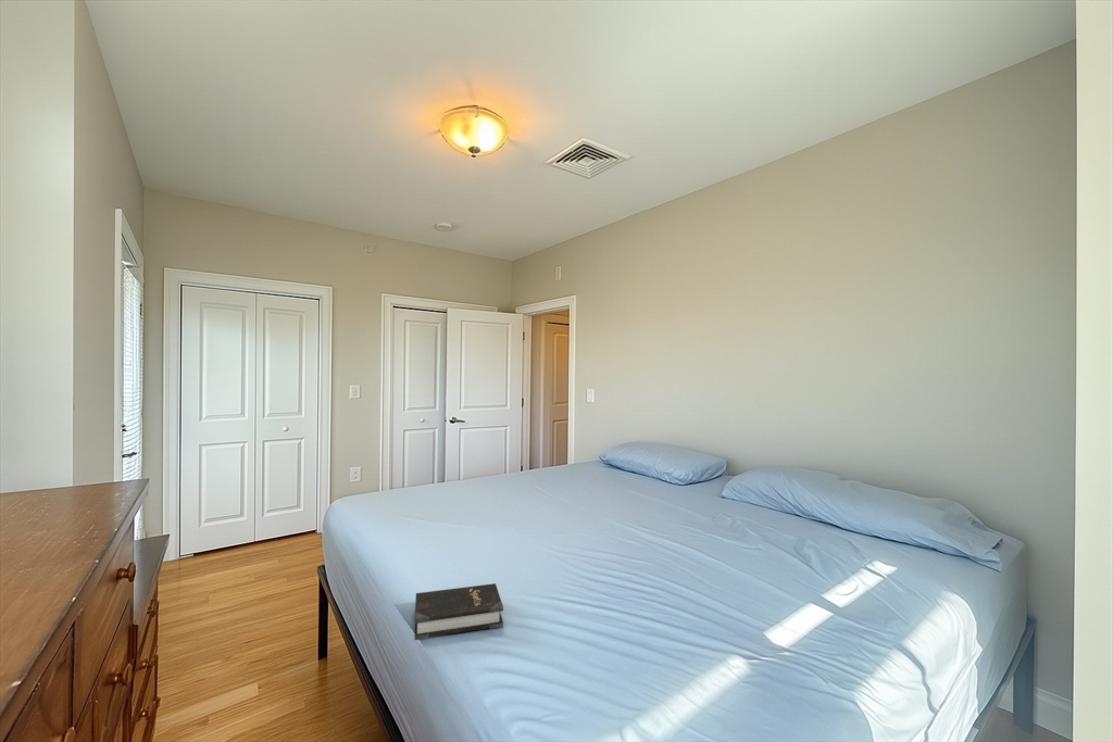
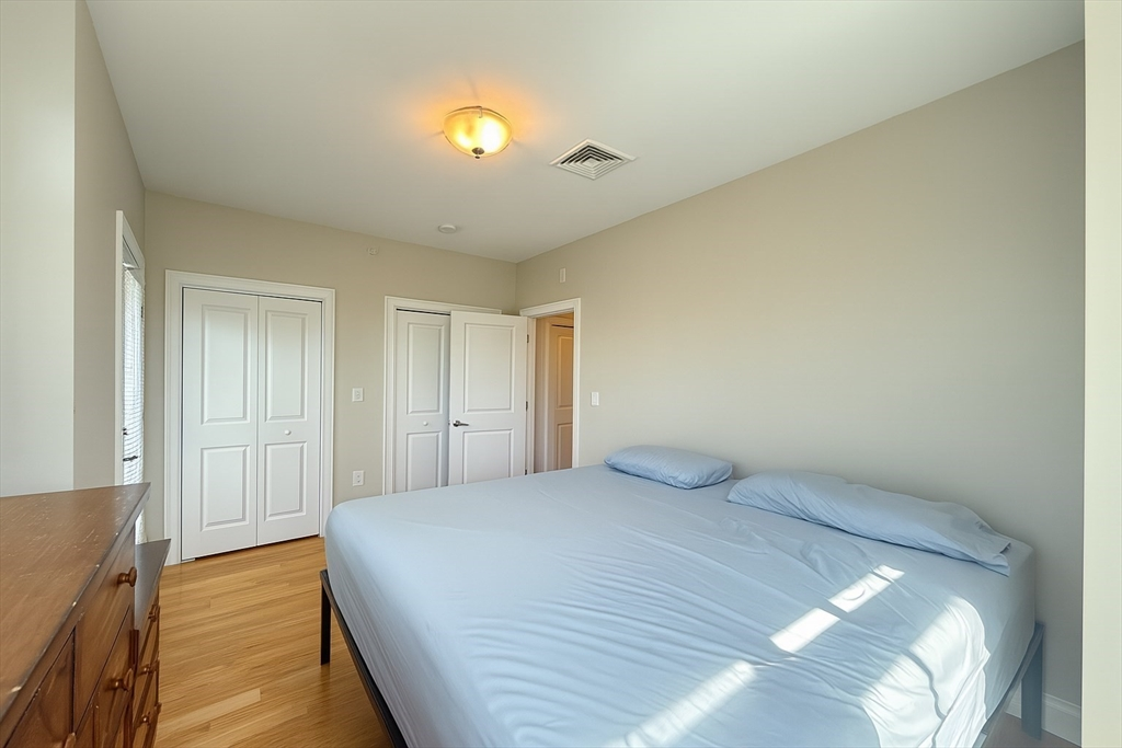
- hardback book (458, 607)
